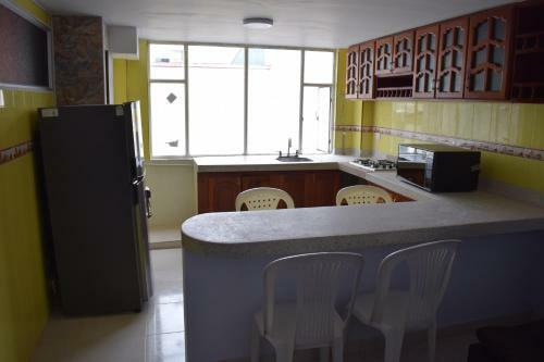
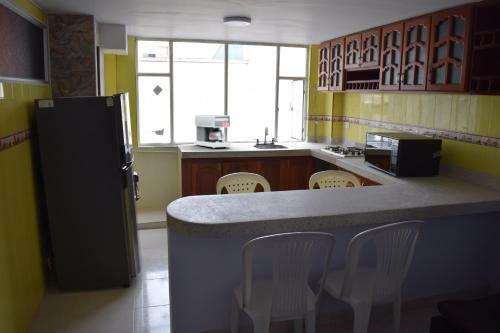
+ coffee maker (212, 130)
